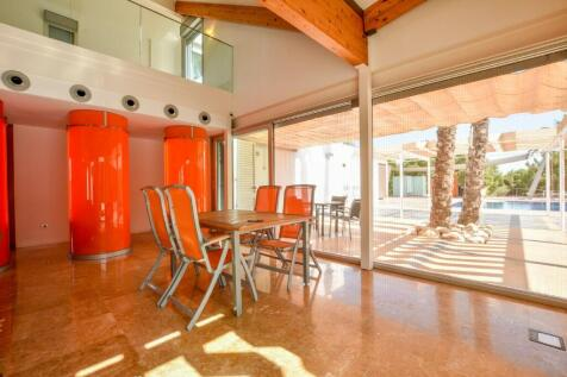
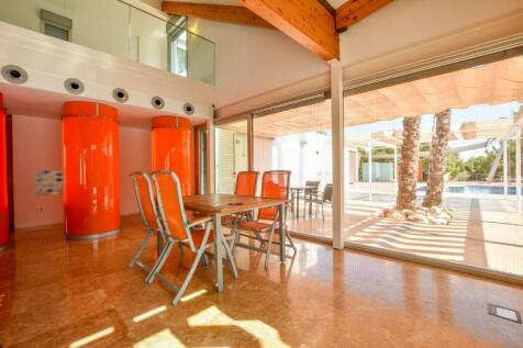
+ wall art (49, 182)
